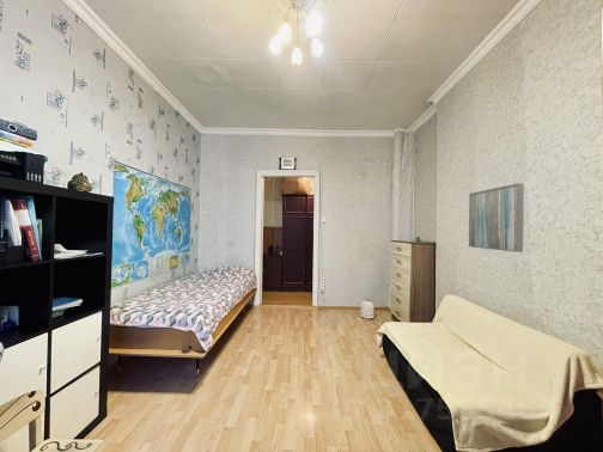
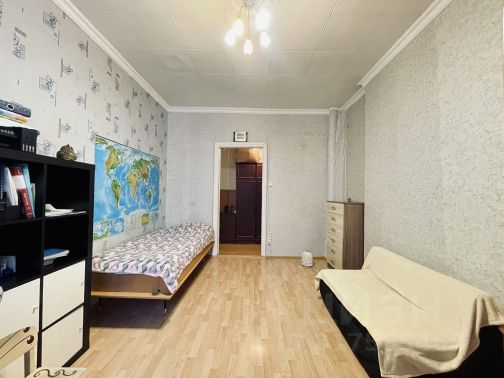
- wall art (492, 219)
